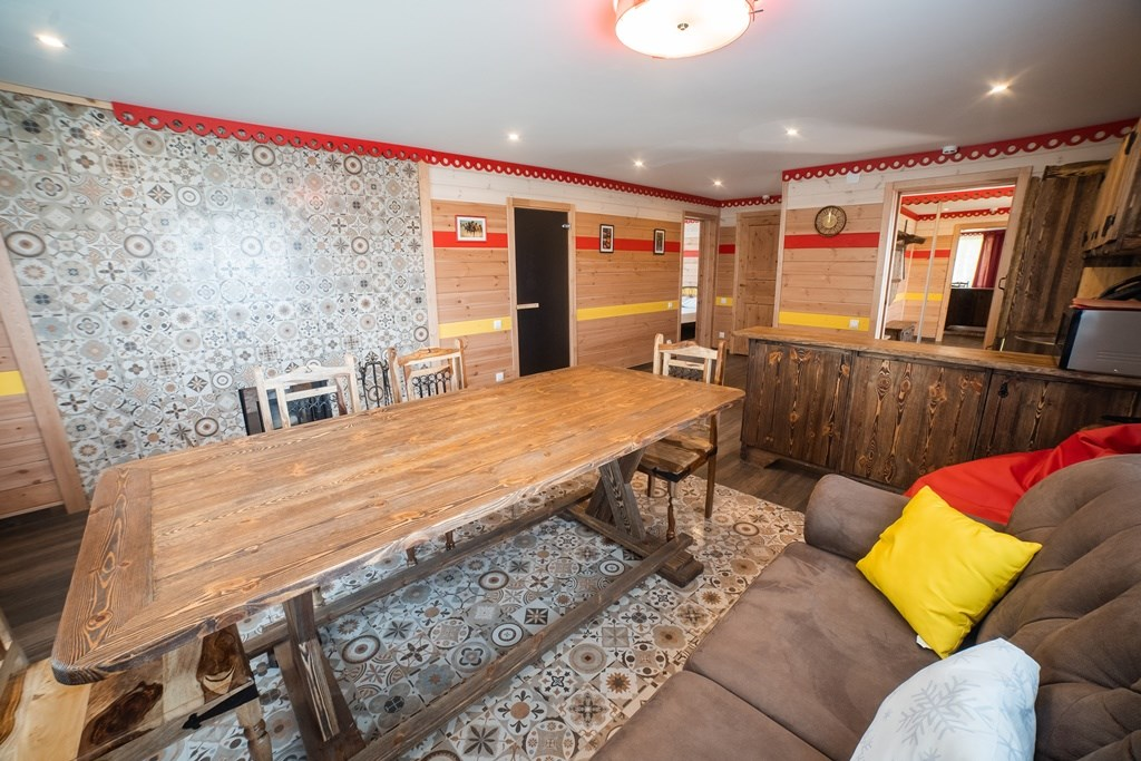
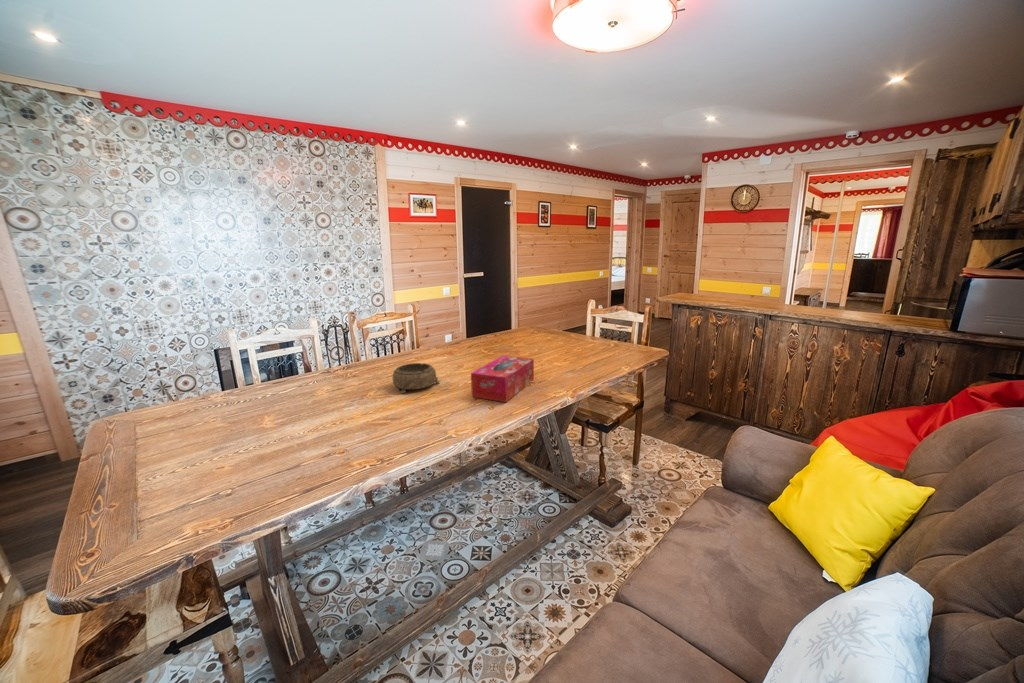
+ tissue box (504, 376)
+ decorative bowl (413, 377)
